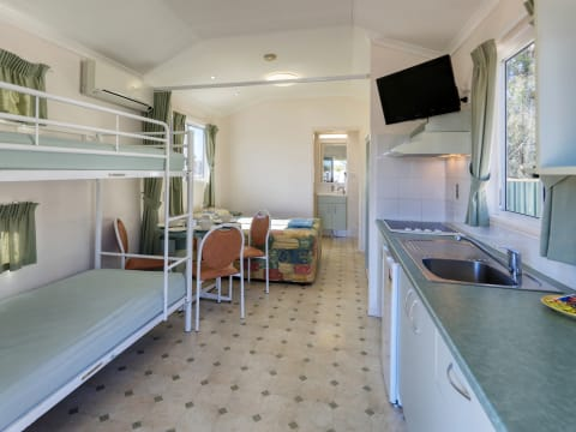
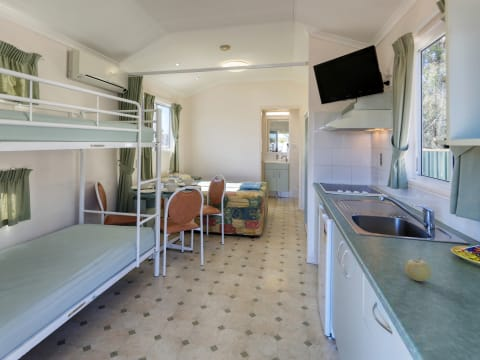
+ fruit (417, 268)
